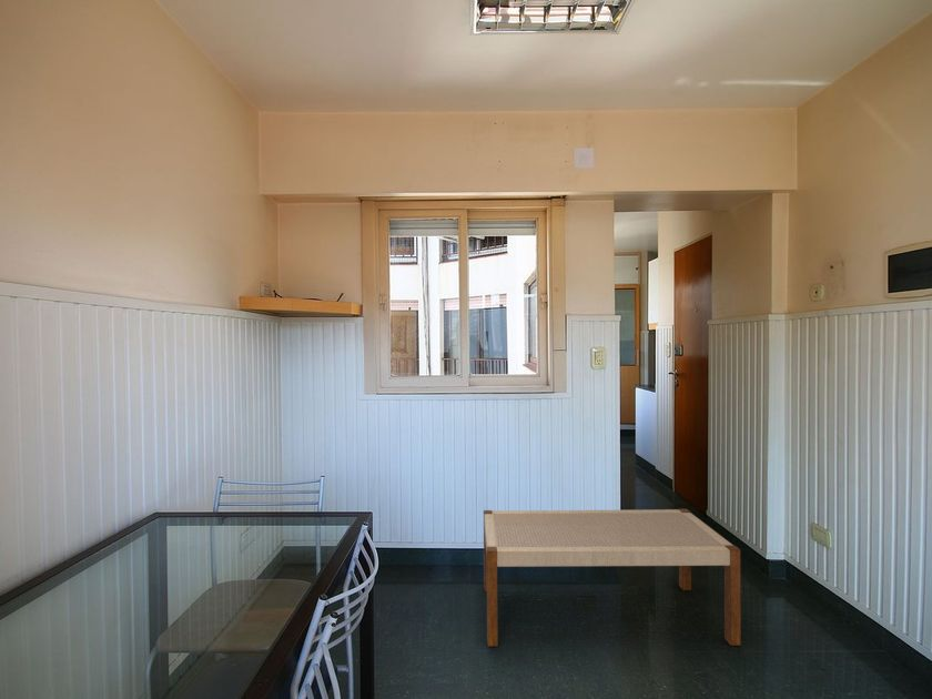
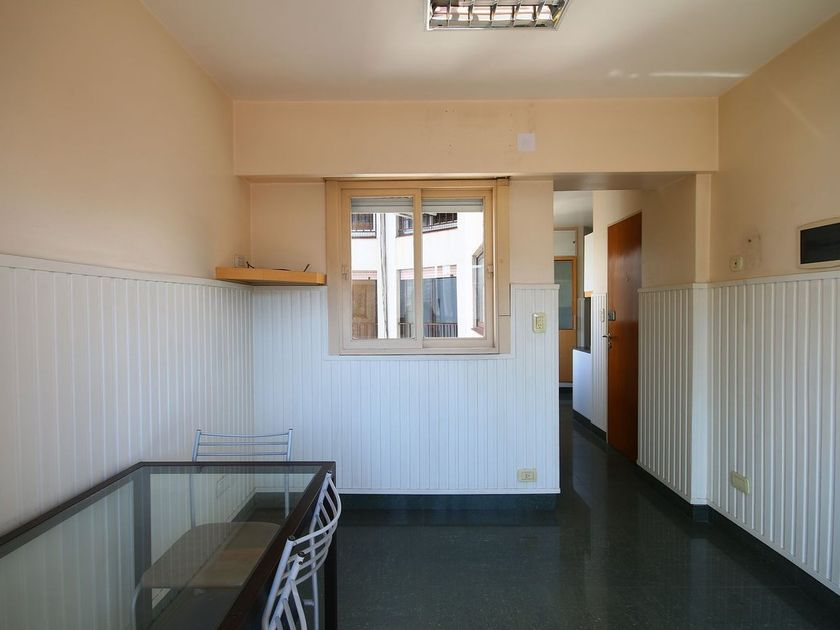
- bench (597, 565)
